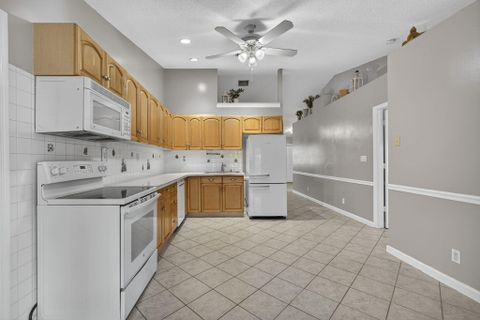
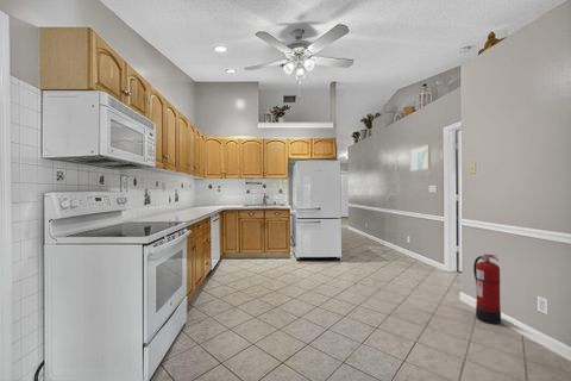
+ wall art (419, 158)
+ fire extinguisher (485, 285)
